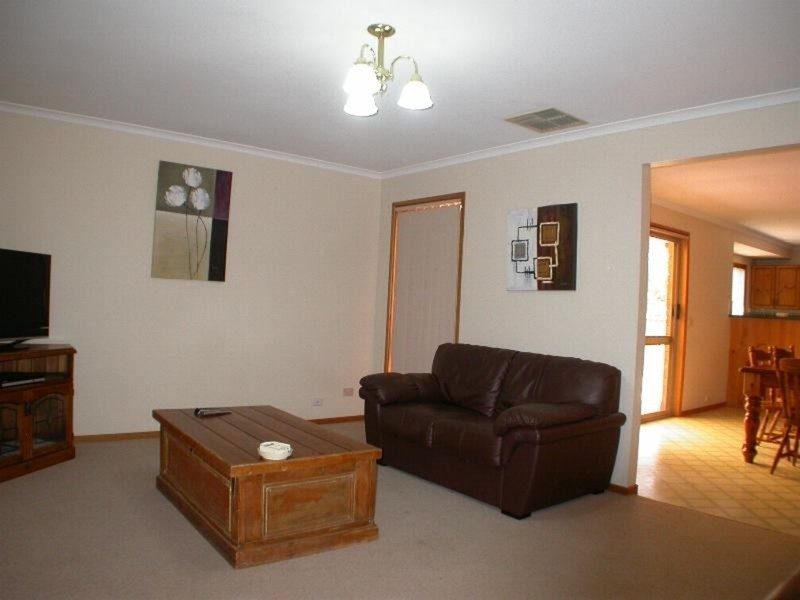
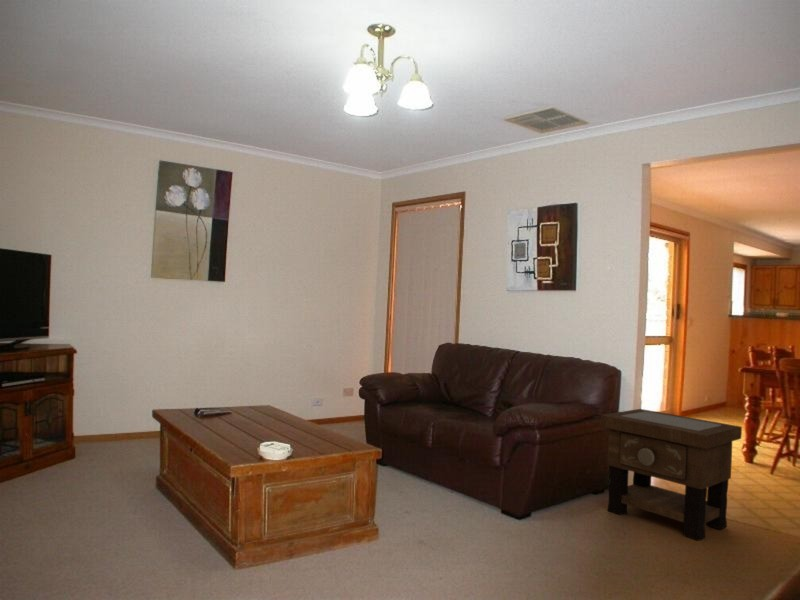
+ side table (666, 469)
